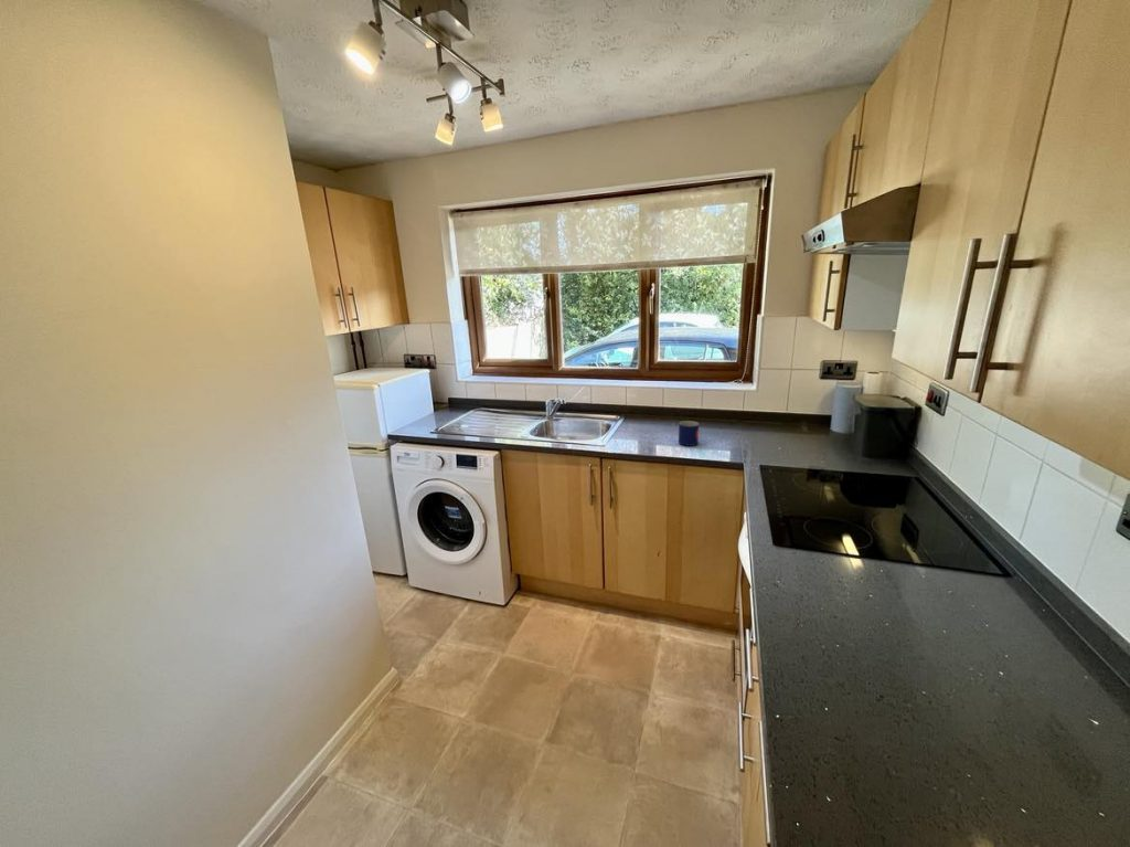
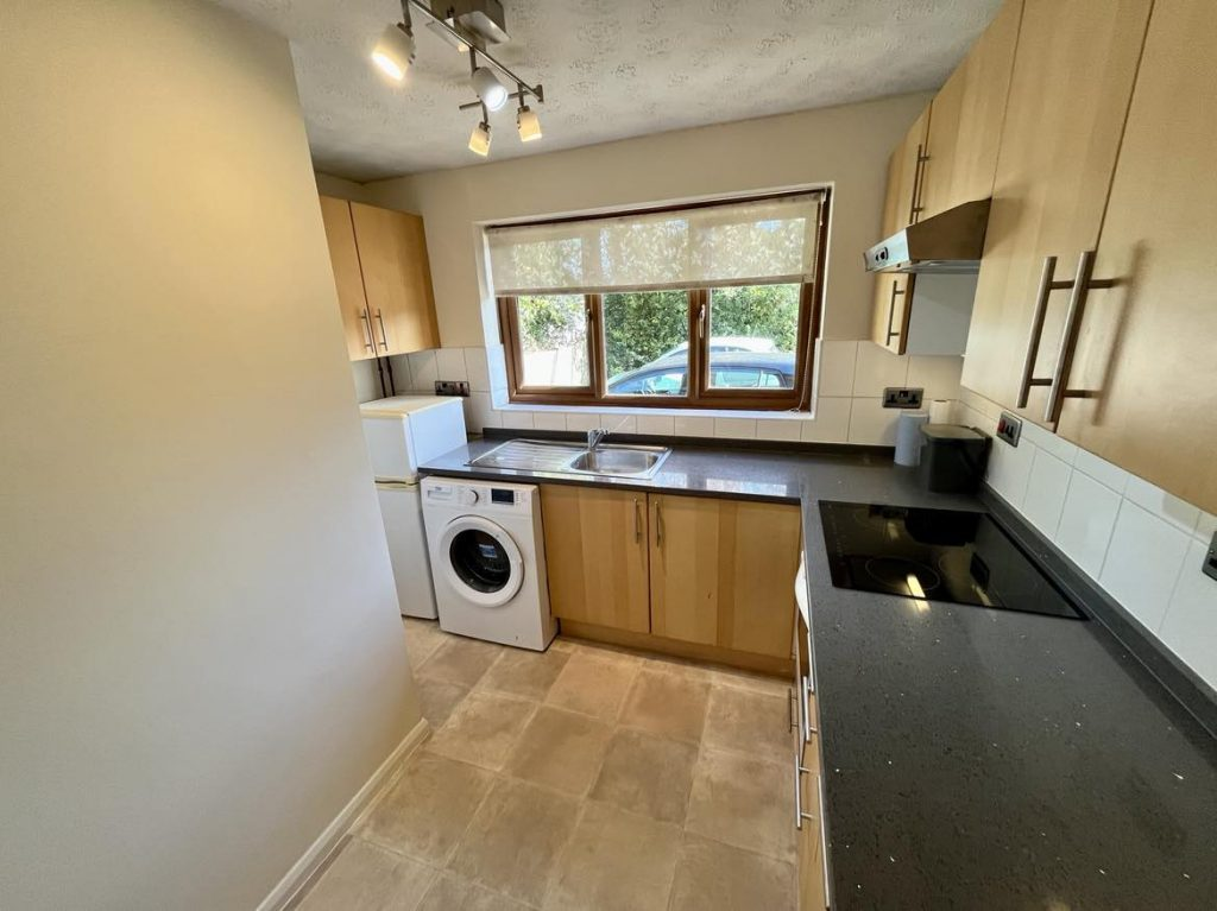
- mug (687, 432)
